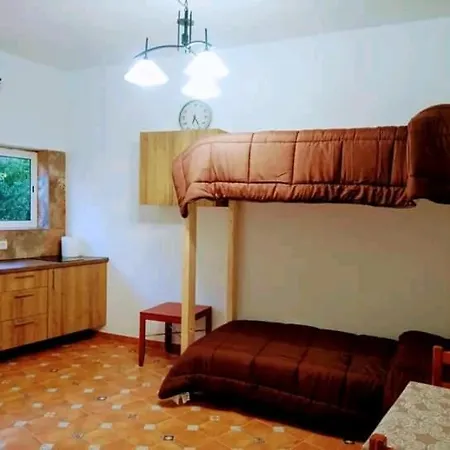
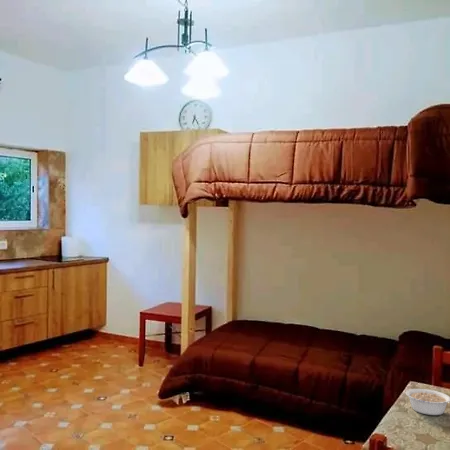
+ legume (429, 401)
